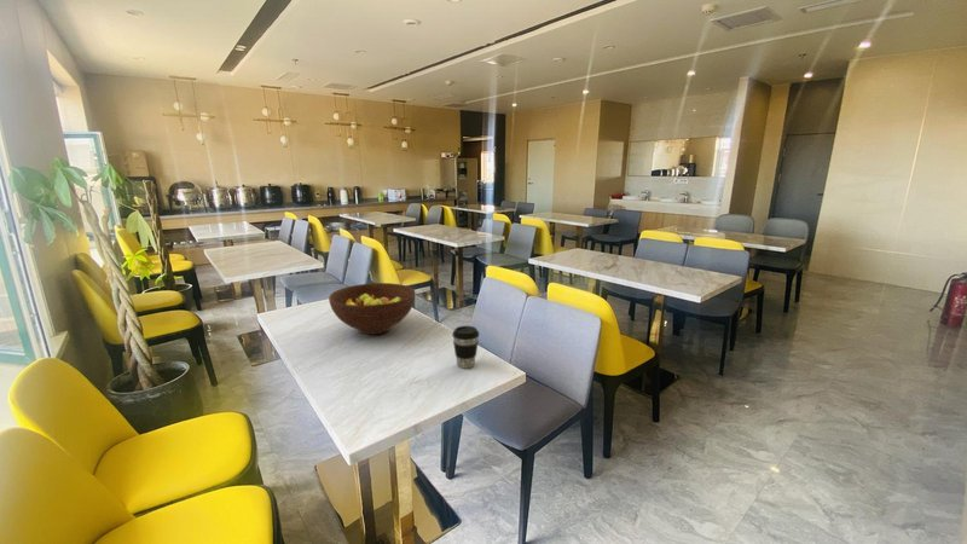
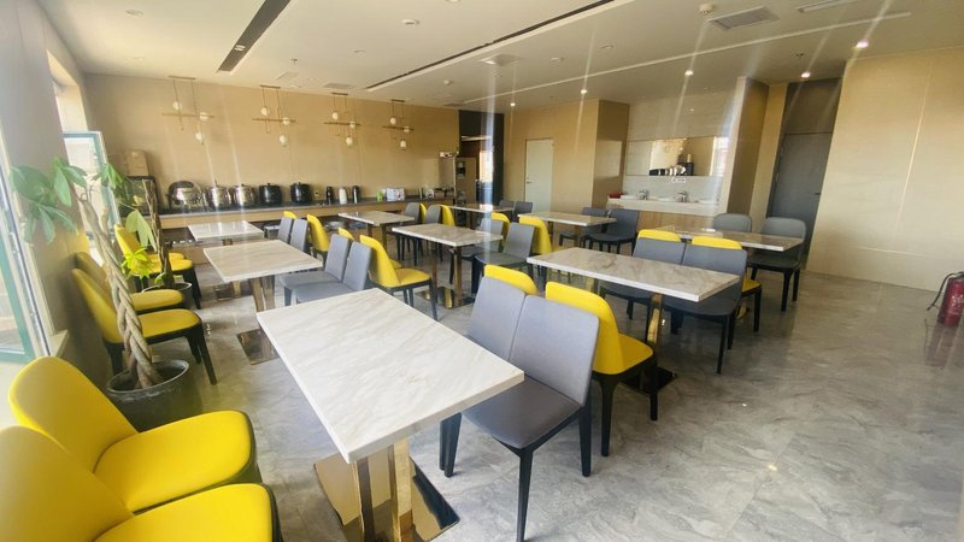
- coffee cup (465, 347)
- fruit bowl (374, 311)
